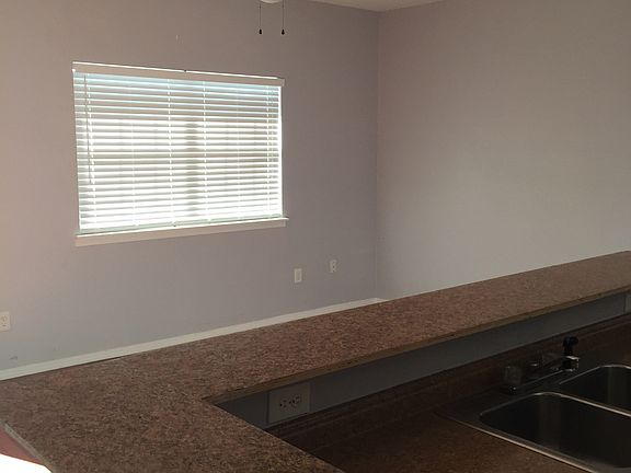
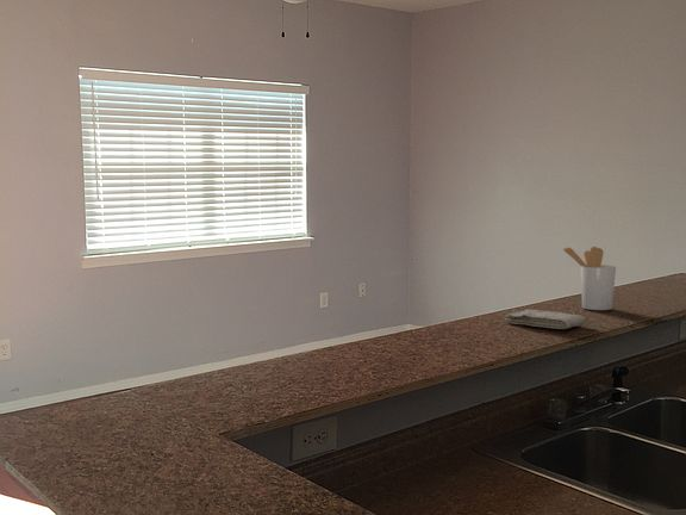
+ washcloth (544, 318)
+ utensil holder (587, 277)
